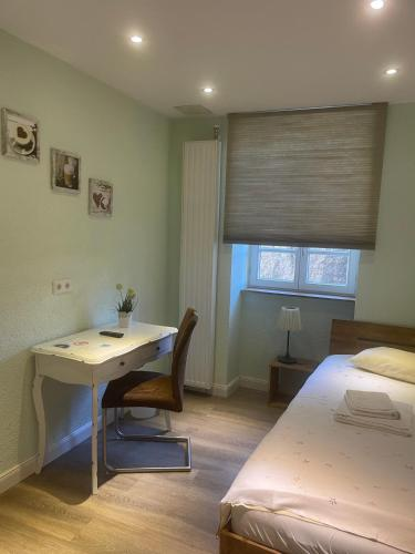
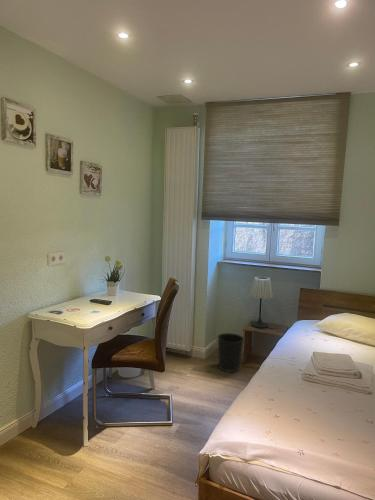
+ wastebasket (229, 352)
